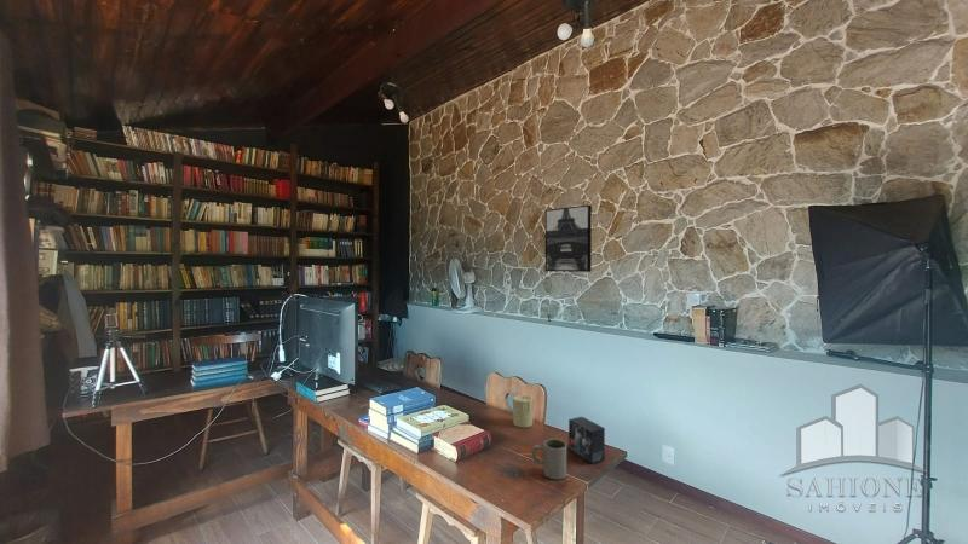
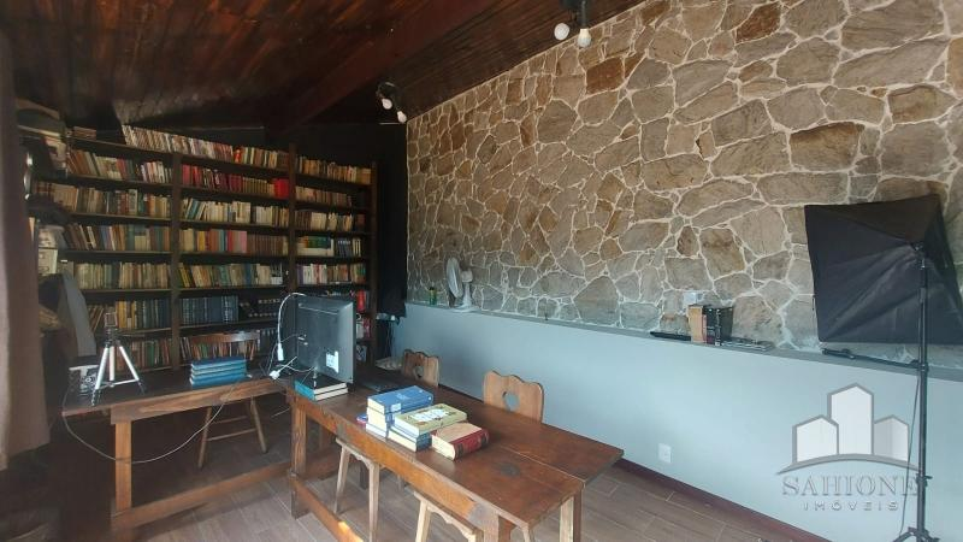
- mug (548, 457)
- wall art (566, 239)
- small box (586, 439)
- candle (523, 410)
